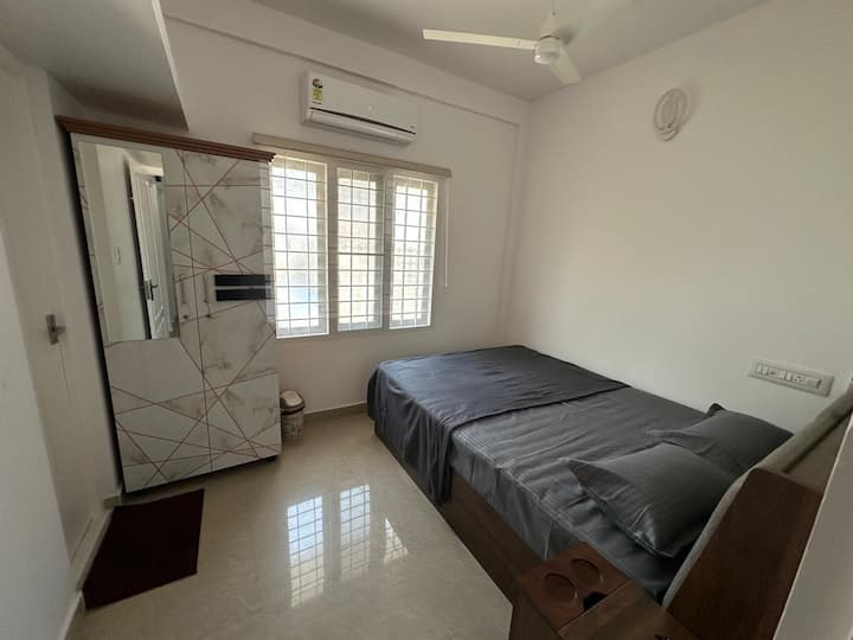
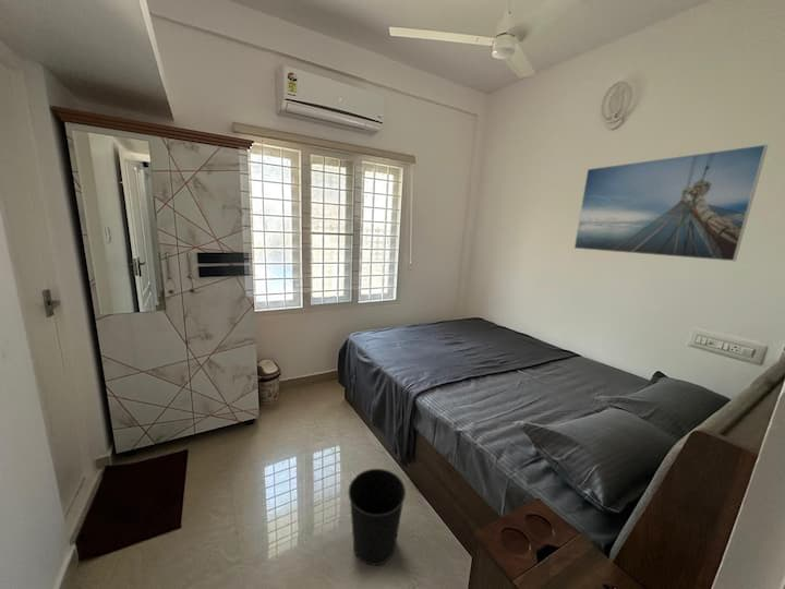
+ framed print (650, 207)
+ wastebasket (375, 517)
